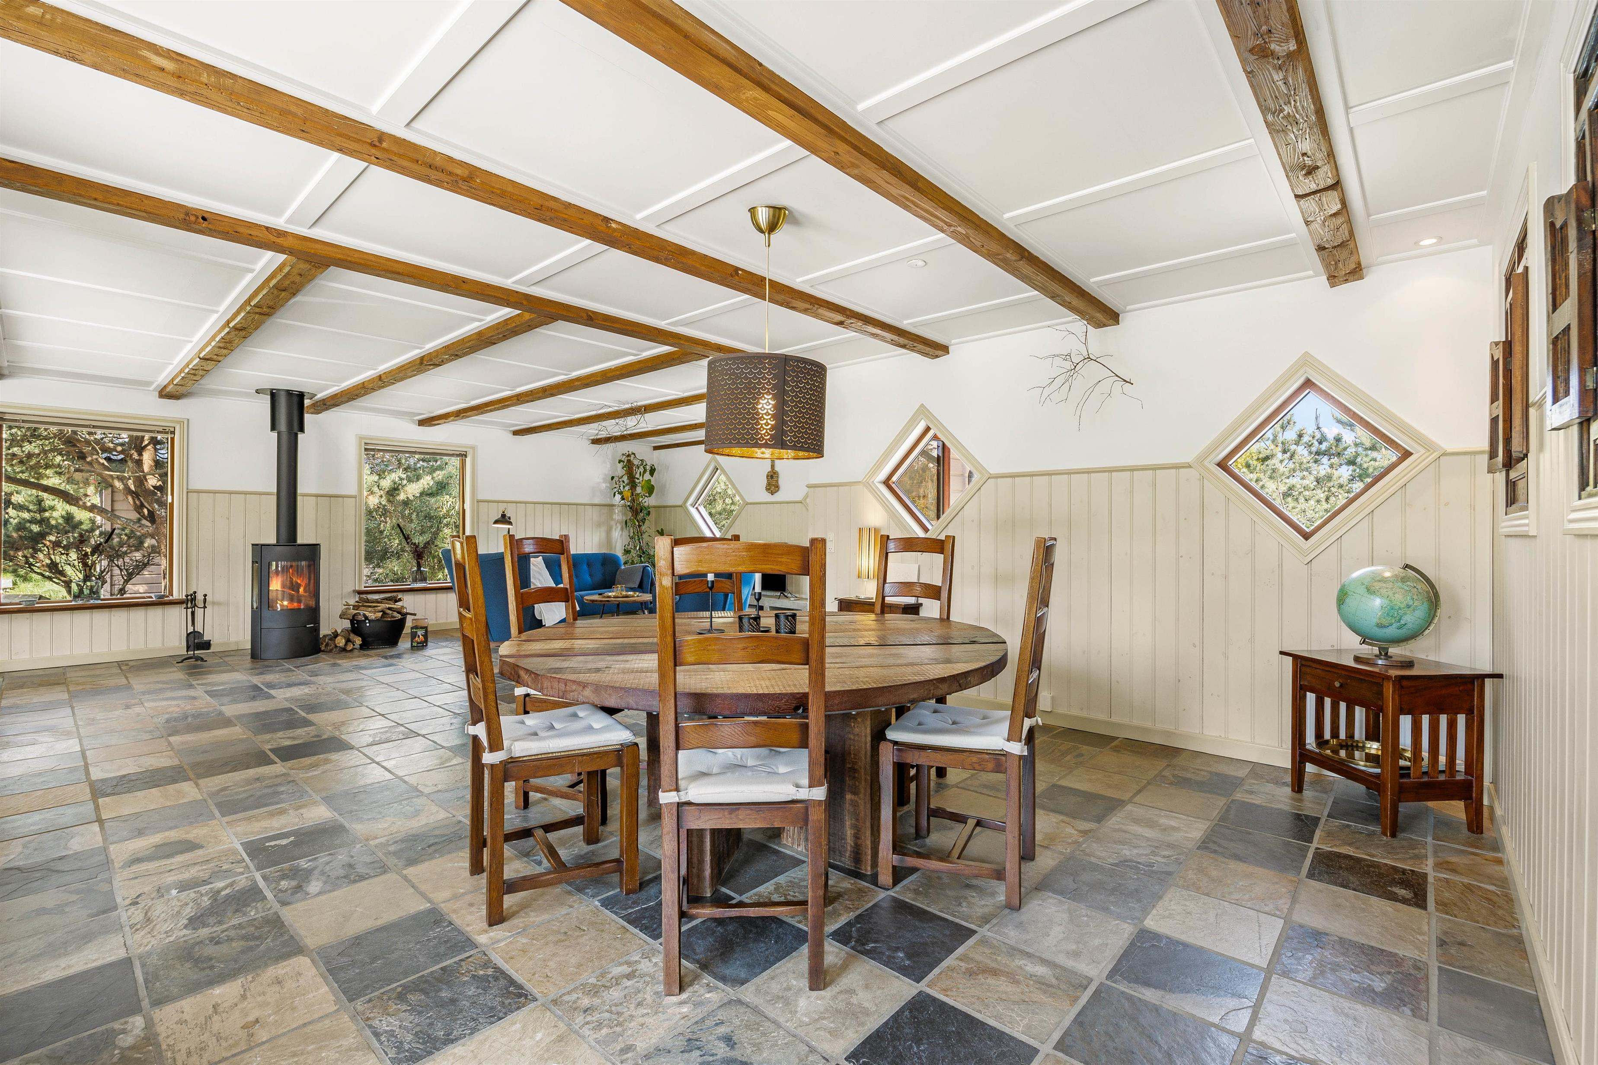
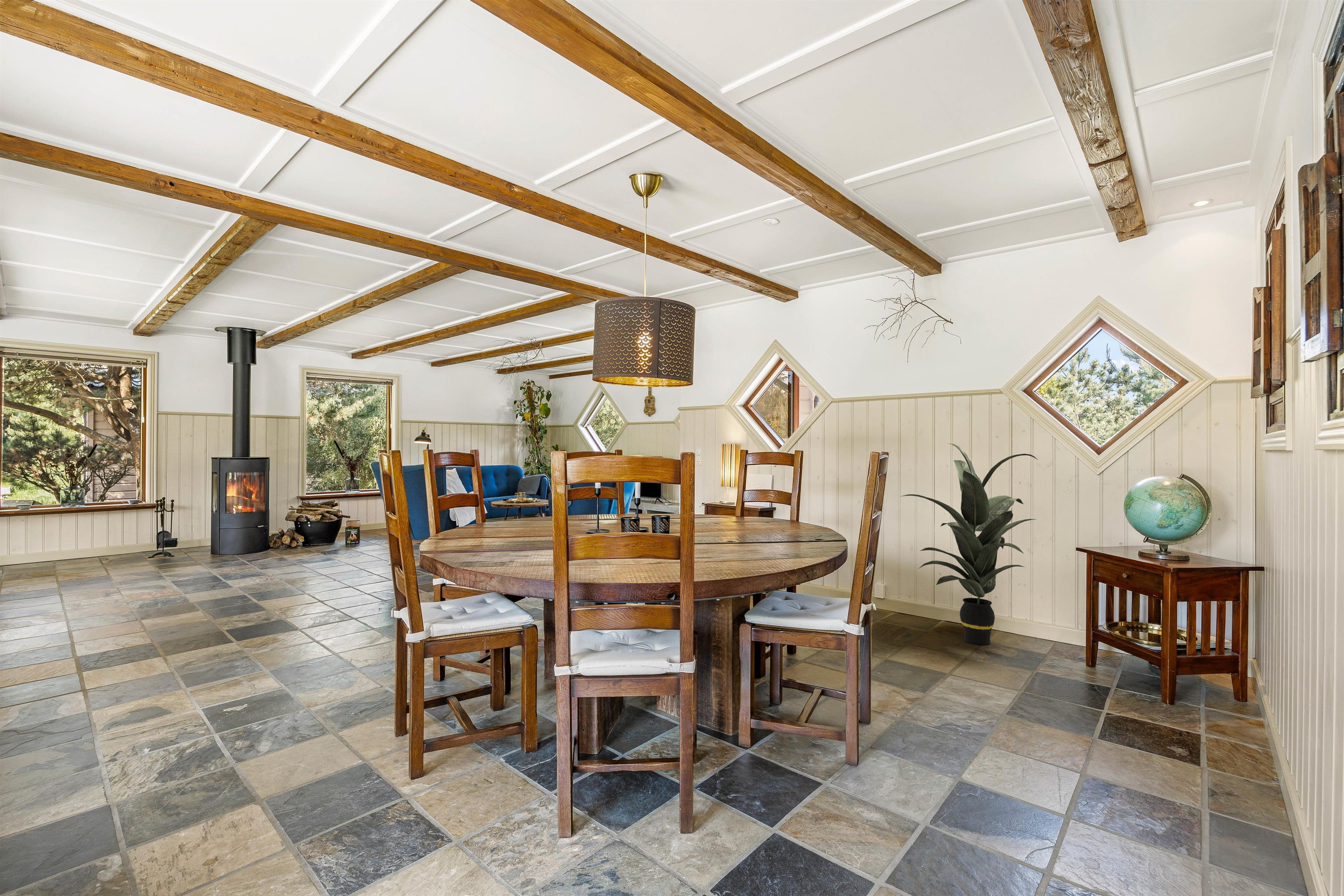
+ indoor plant (971, 541)
